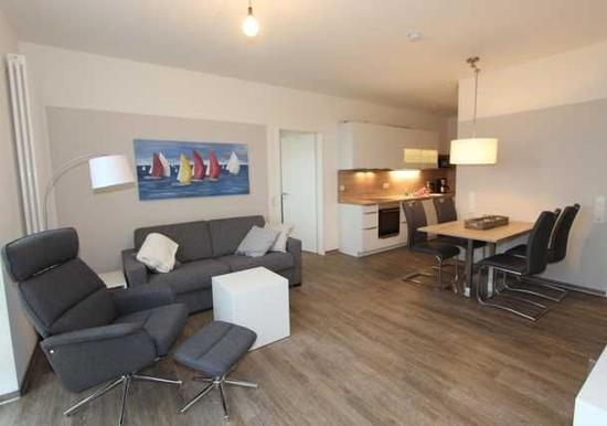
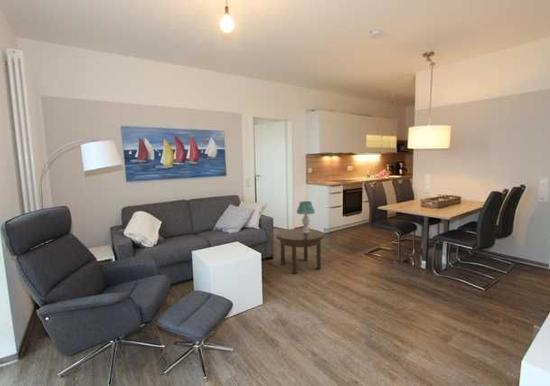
+ side table (300, 246)
+ table lamp (305, 217)
